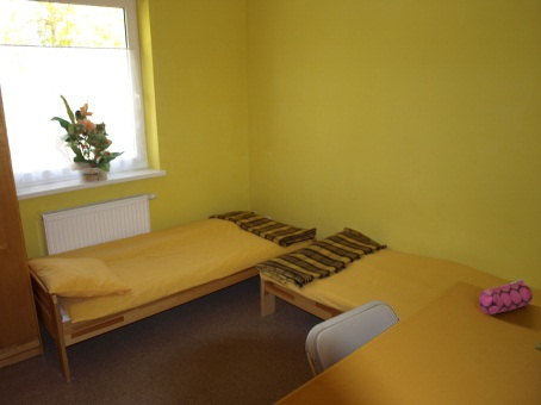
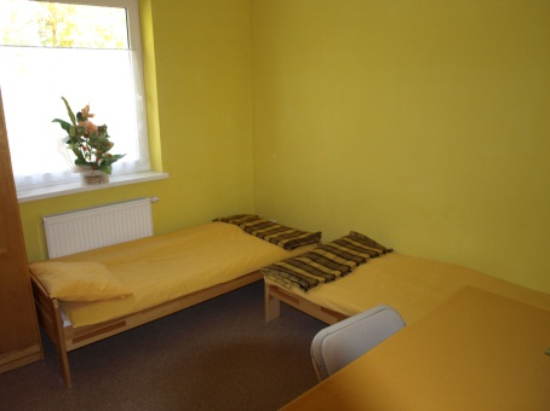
- pencil case (504, 295)
